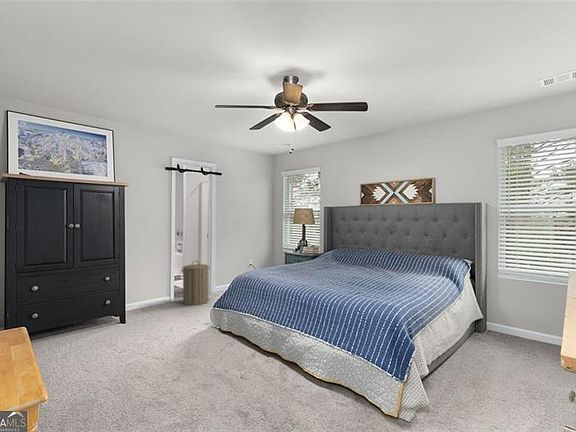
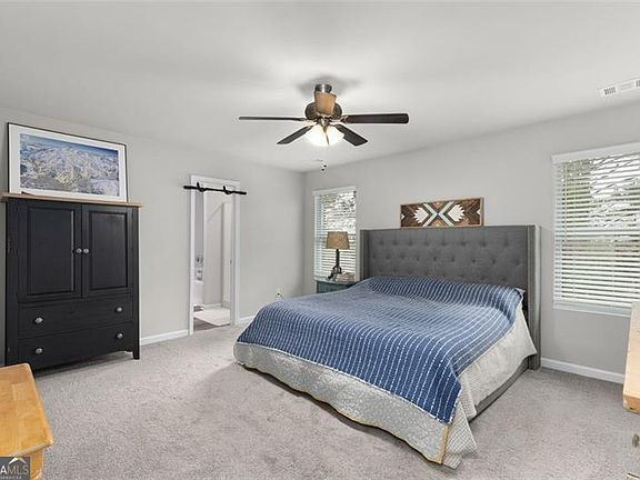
- laundry hamper (196, 281)
